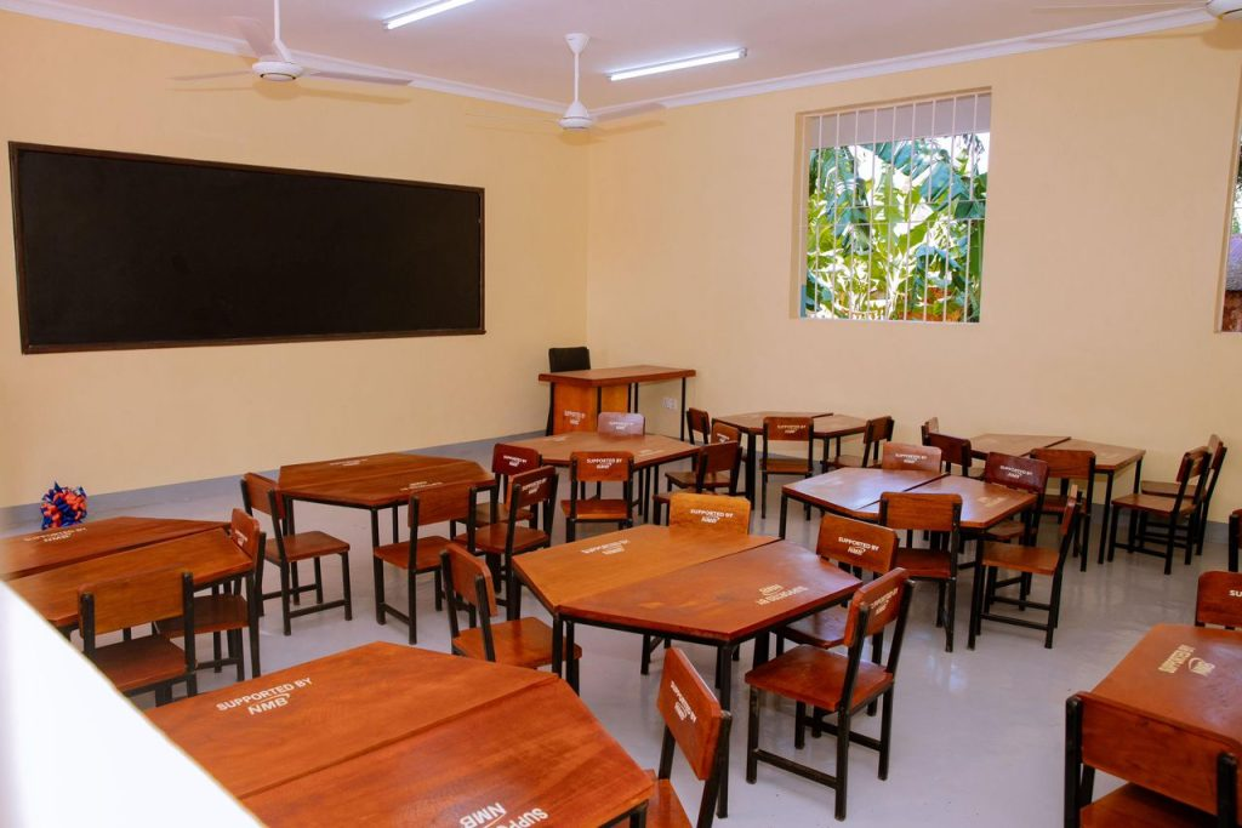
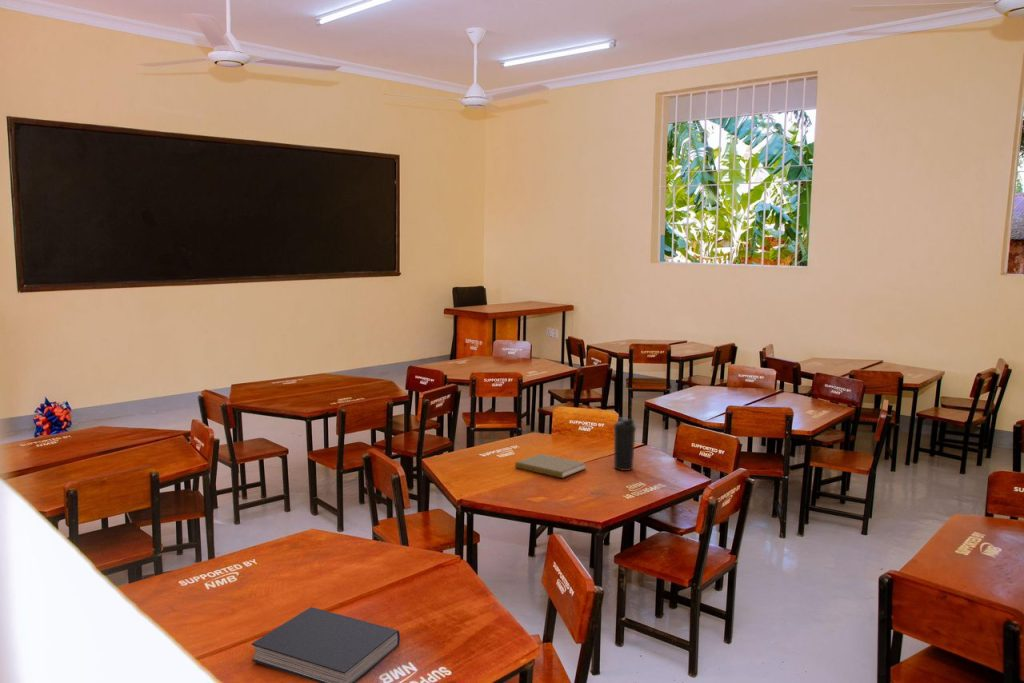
+ book (327, 644)
+ book (550, 465)
+ water bottle (624, 443)
